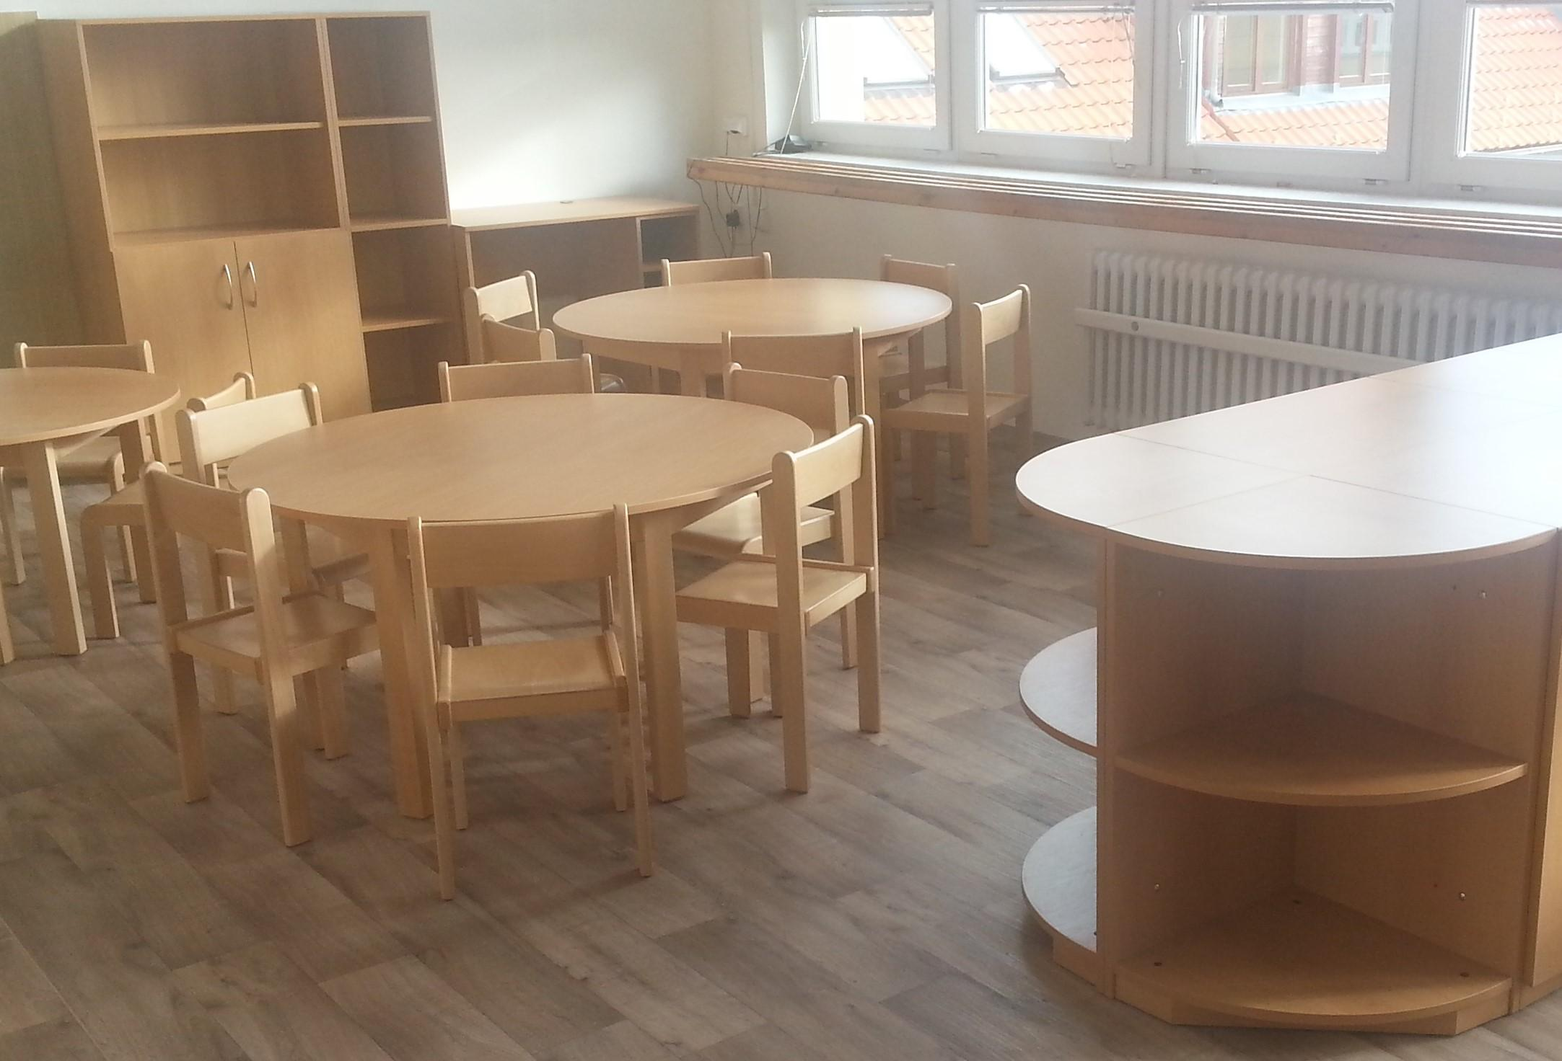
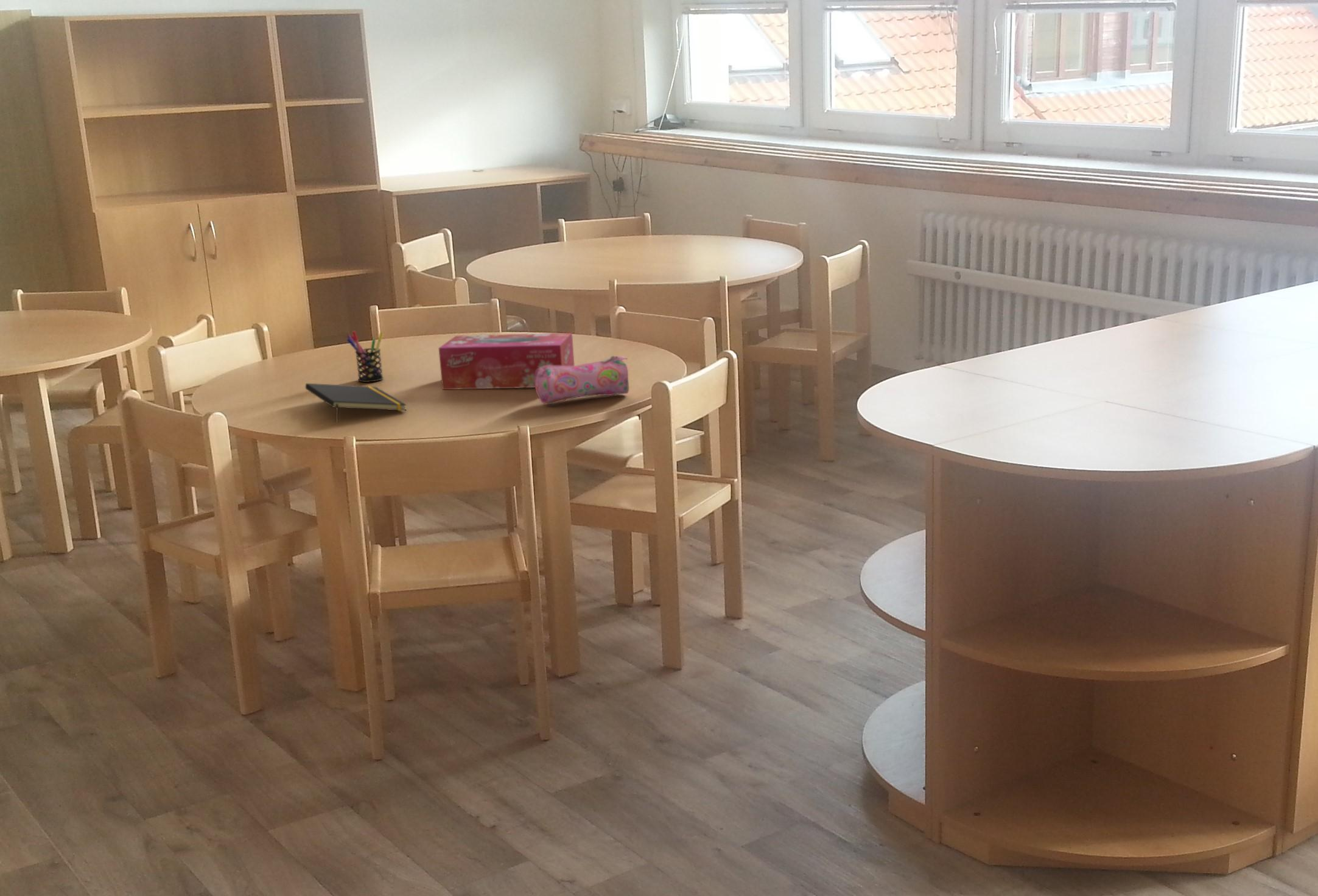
+ tissue box (508, 360)
+ pencil case (583, 379)
+ pen holder (368, 355)
+ notepad (355, 396)
